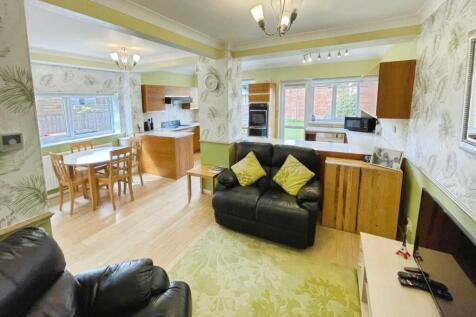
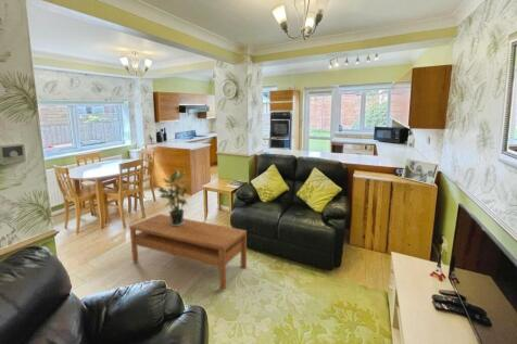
+ potted plant (174, 196)
+ coffee table (187, 246)
